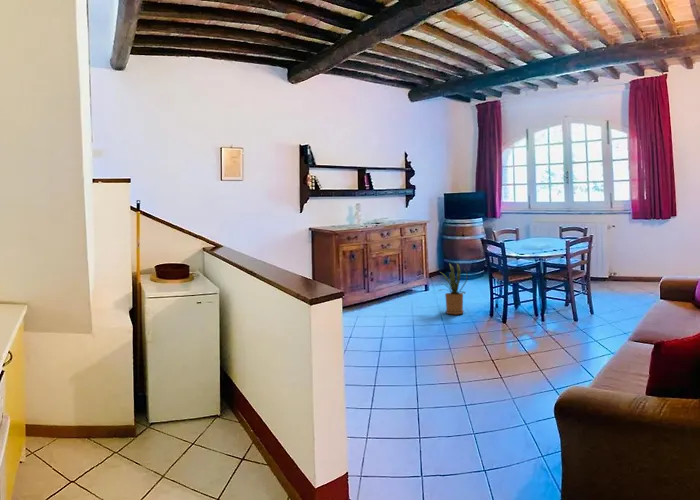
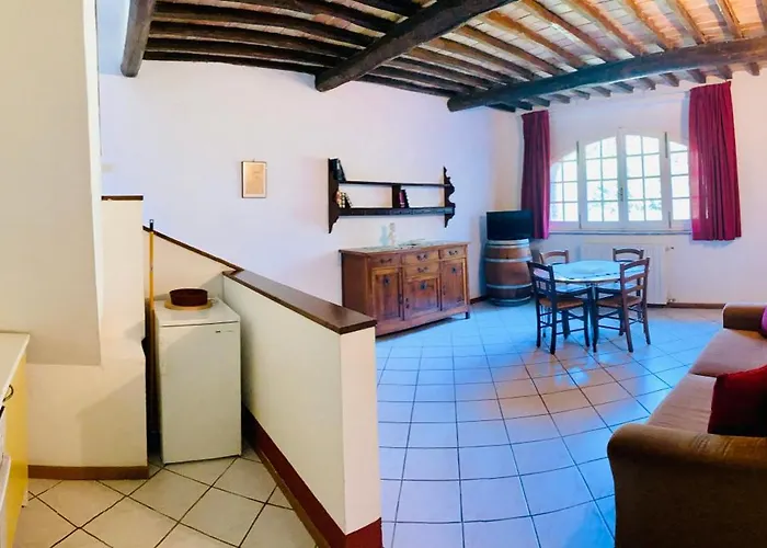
- house plant (450, 288)
